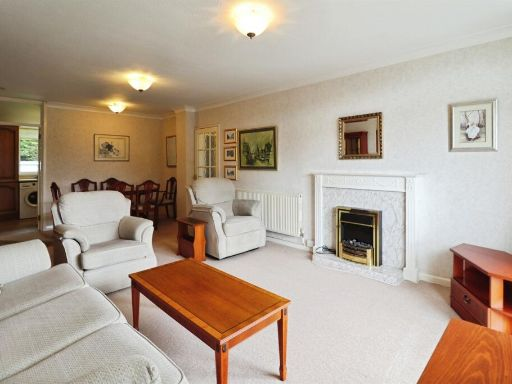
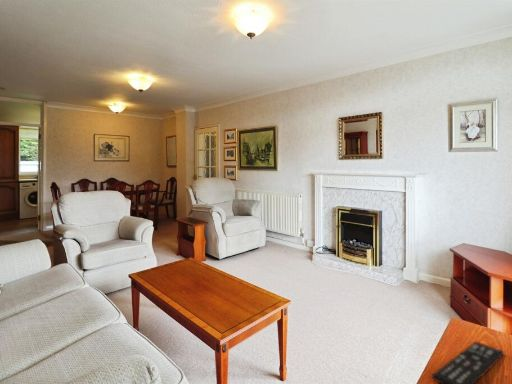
+ remote control (470, 363)
